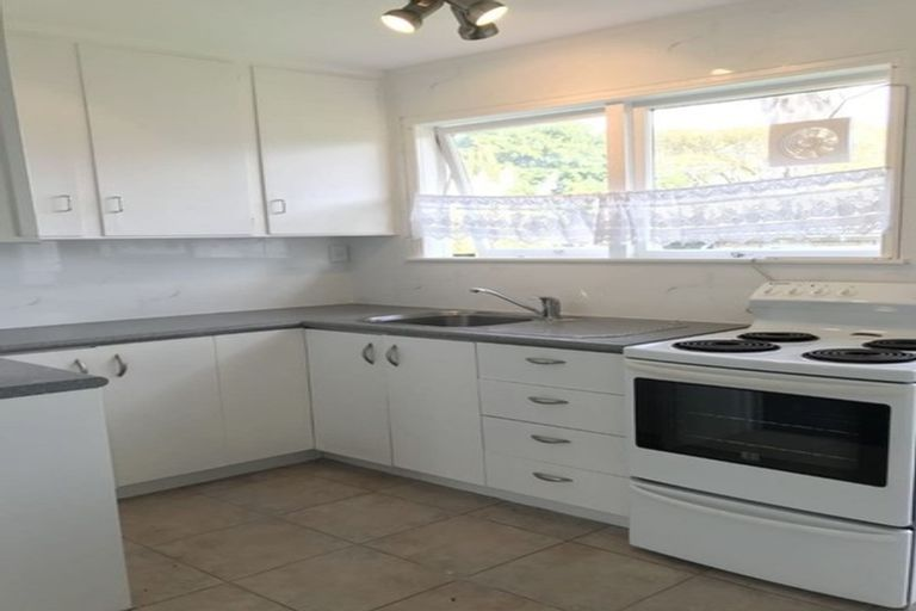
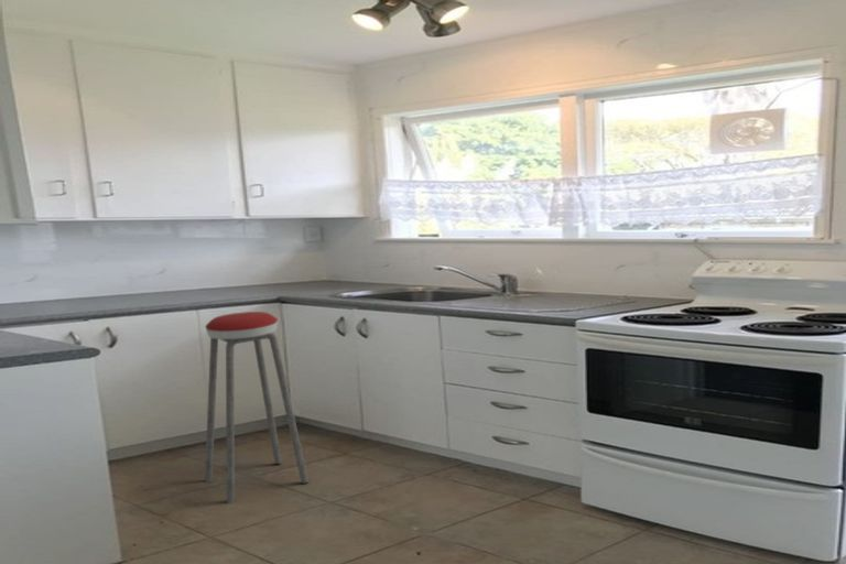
+ music stool (234, 399)
